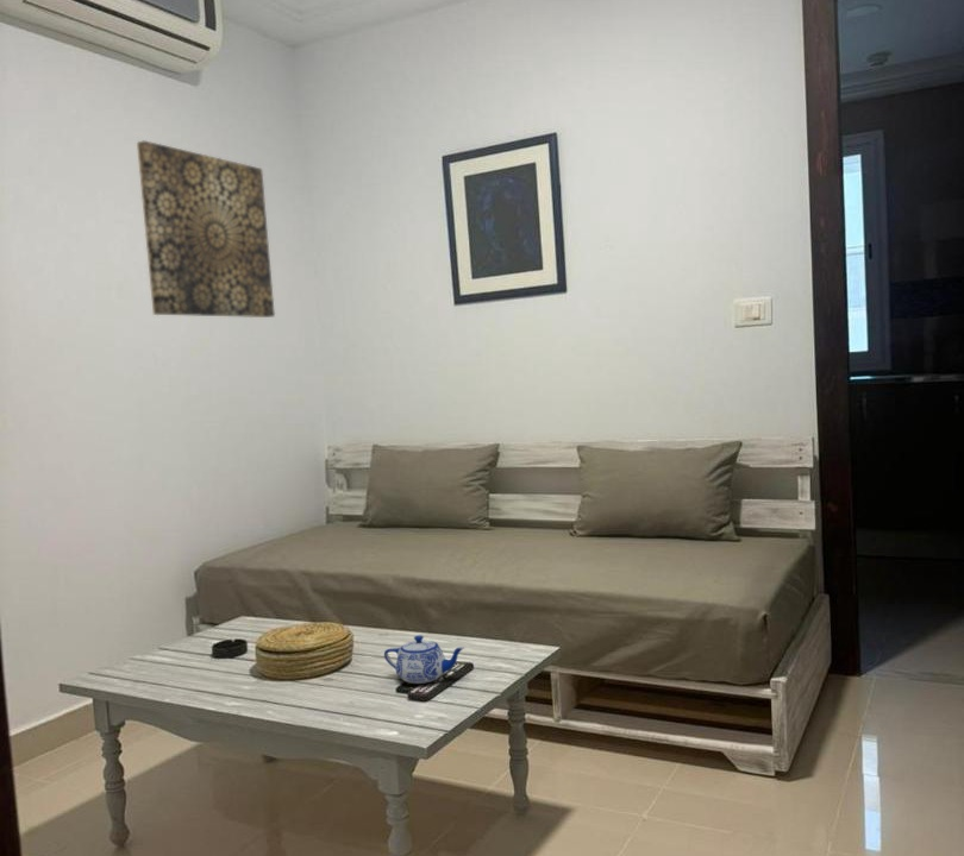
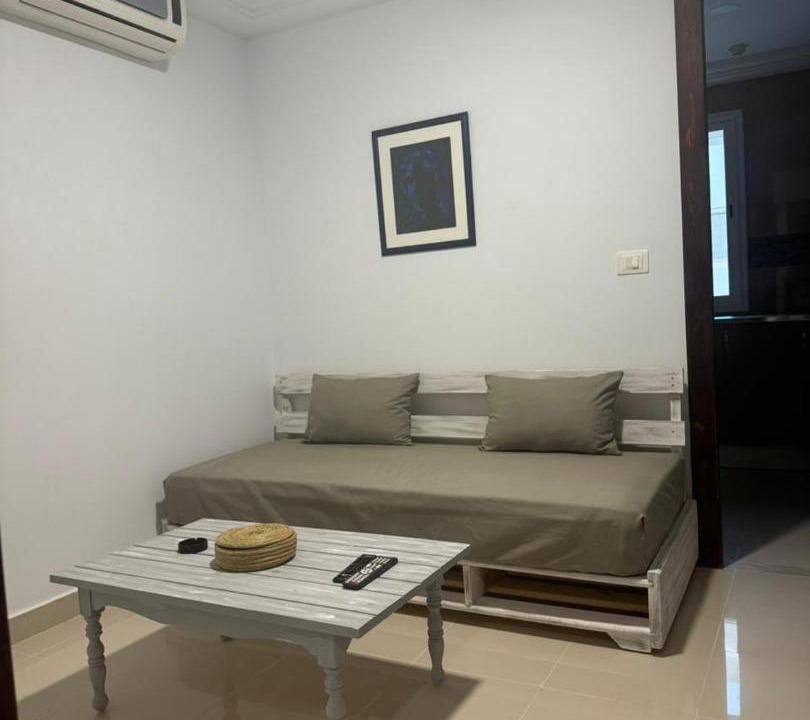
- wall art (211, 235)
- teapot (424, 656)
